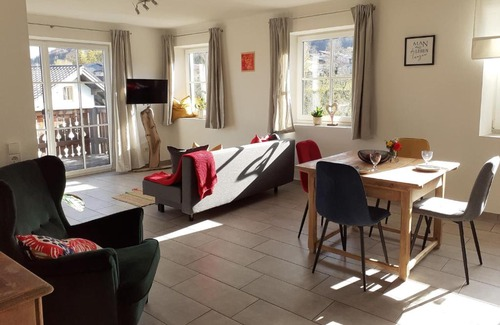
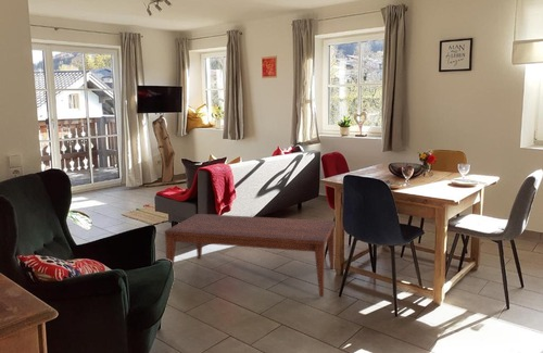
+ coffee table (253, 247)
